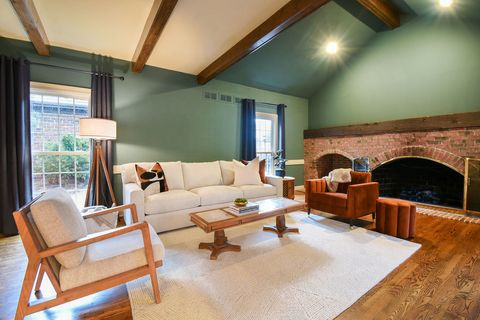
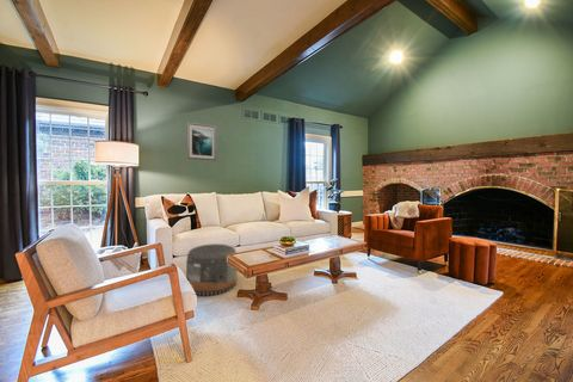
+ pouf (211, 265)
+ wall art (202, 142)
